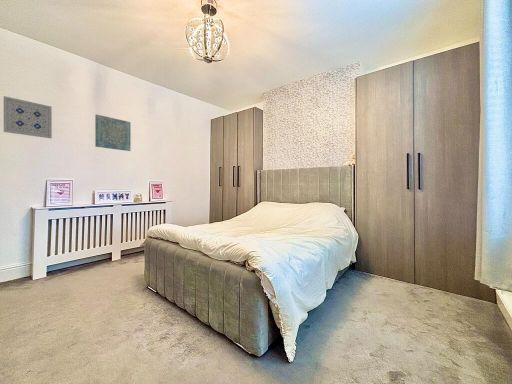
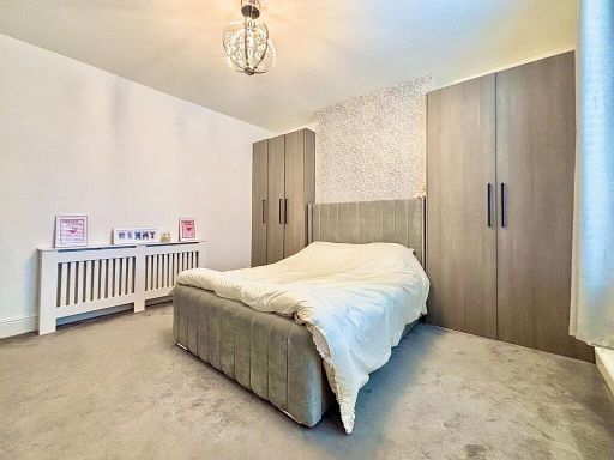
- wall art (28, 118)
- wall art (113, 133)
